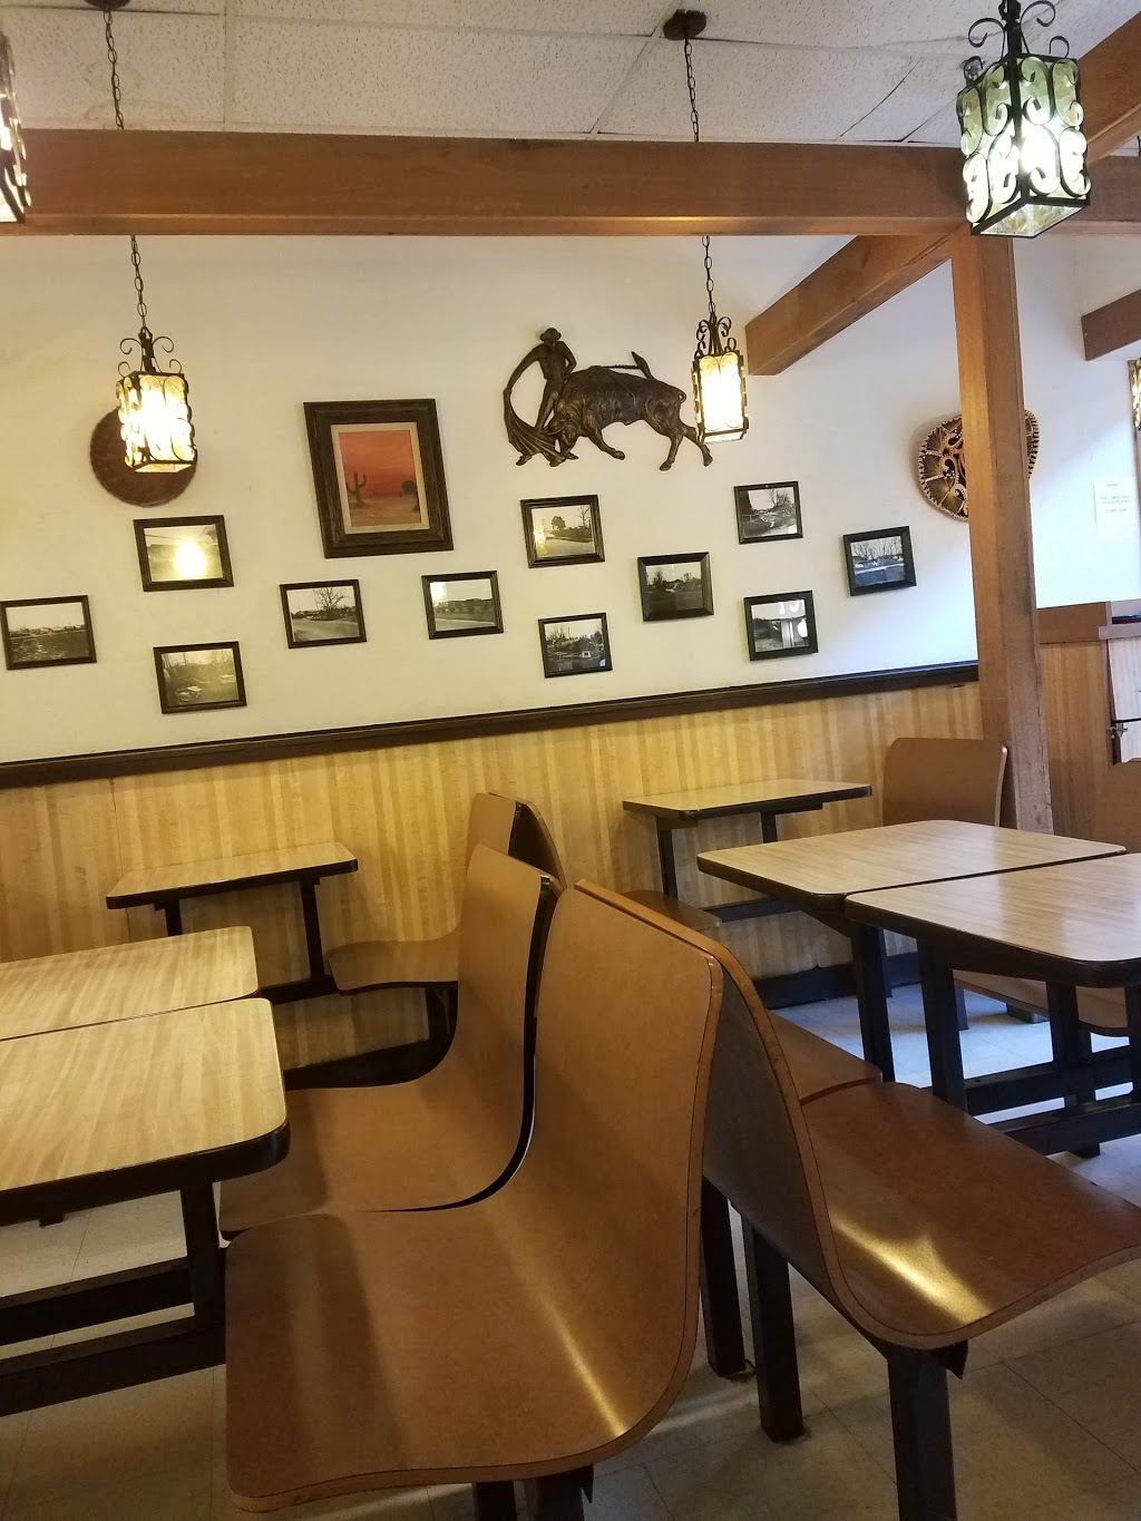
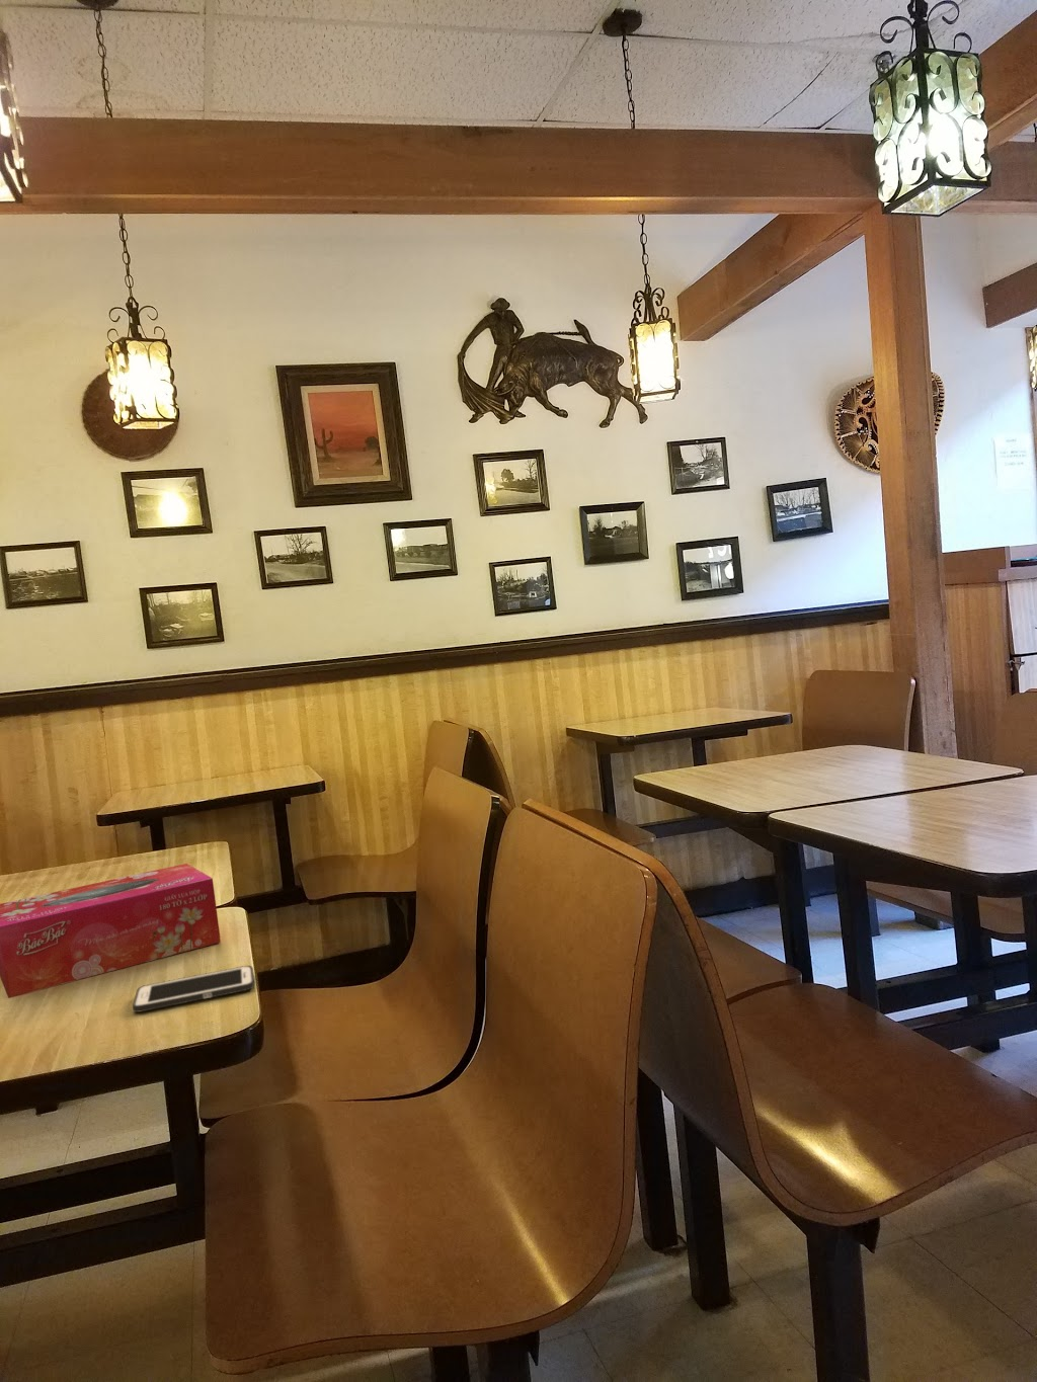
+ tissue box (106, 925)
+ cell phone (194, 988)
